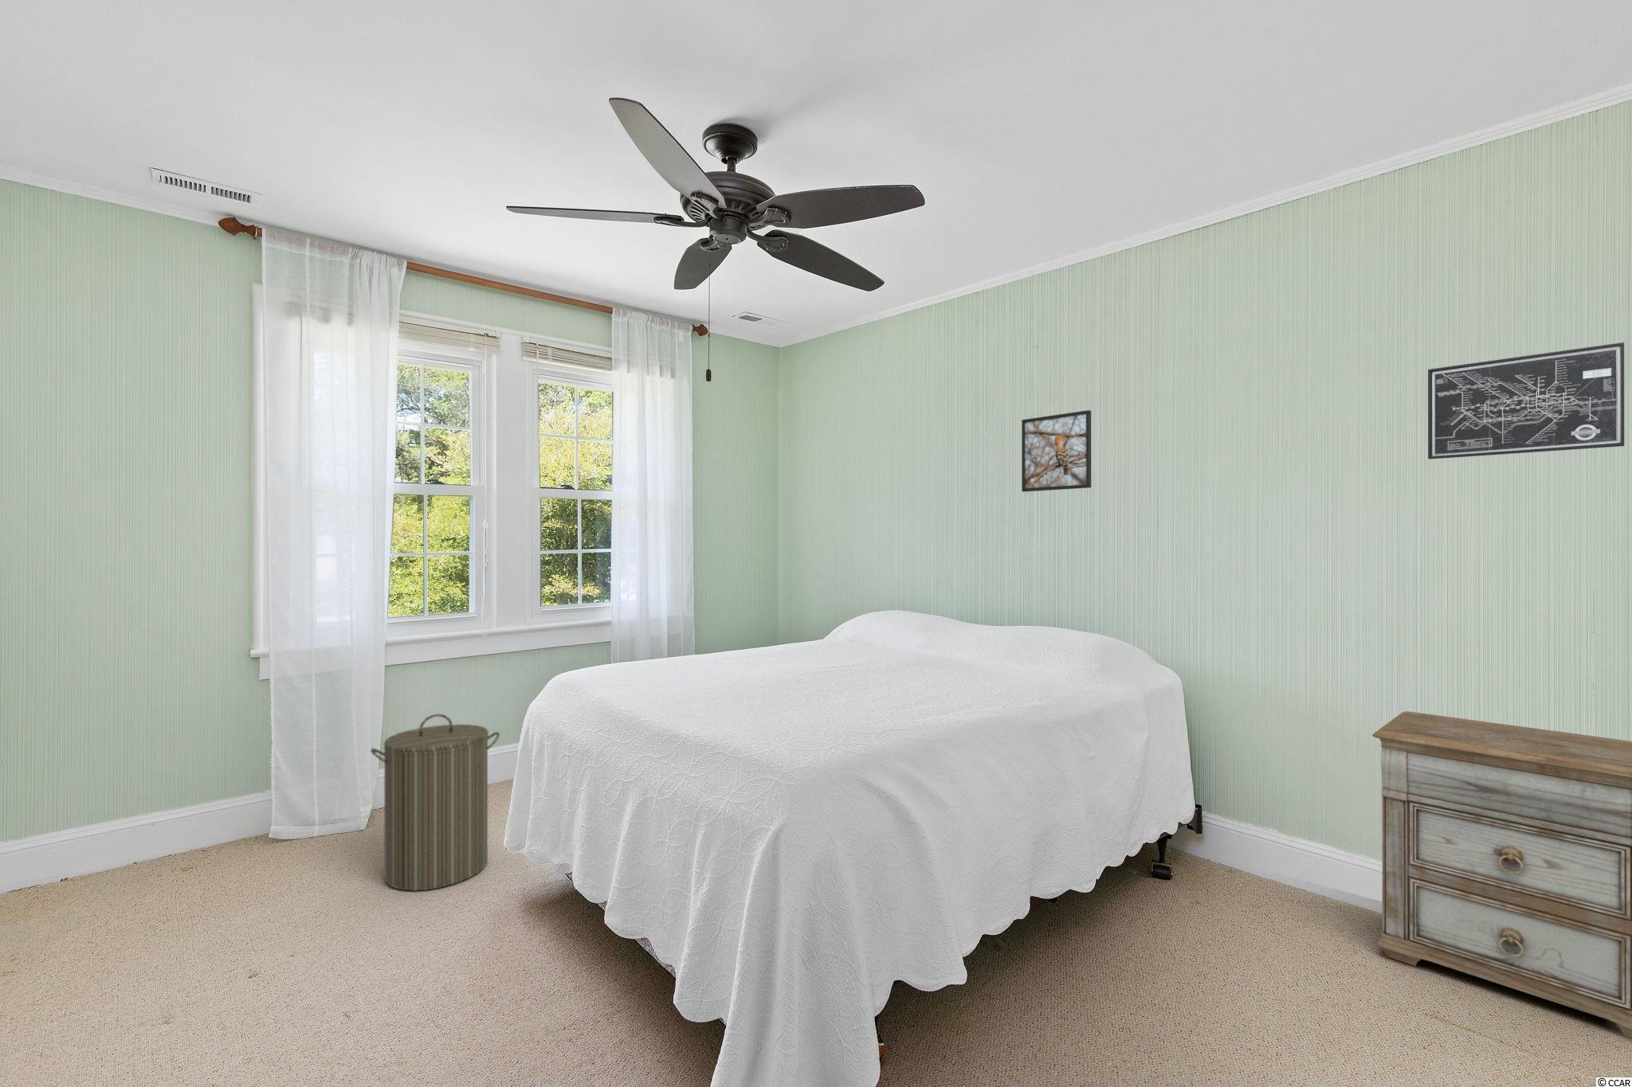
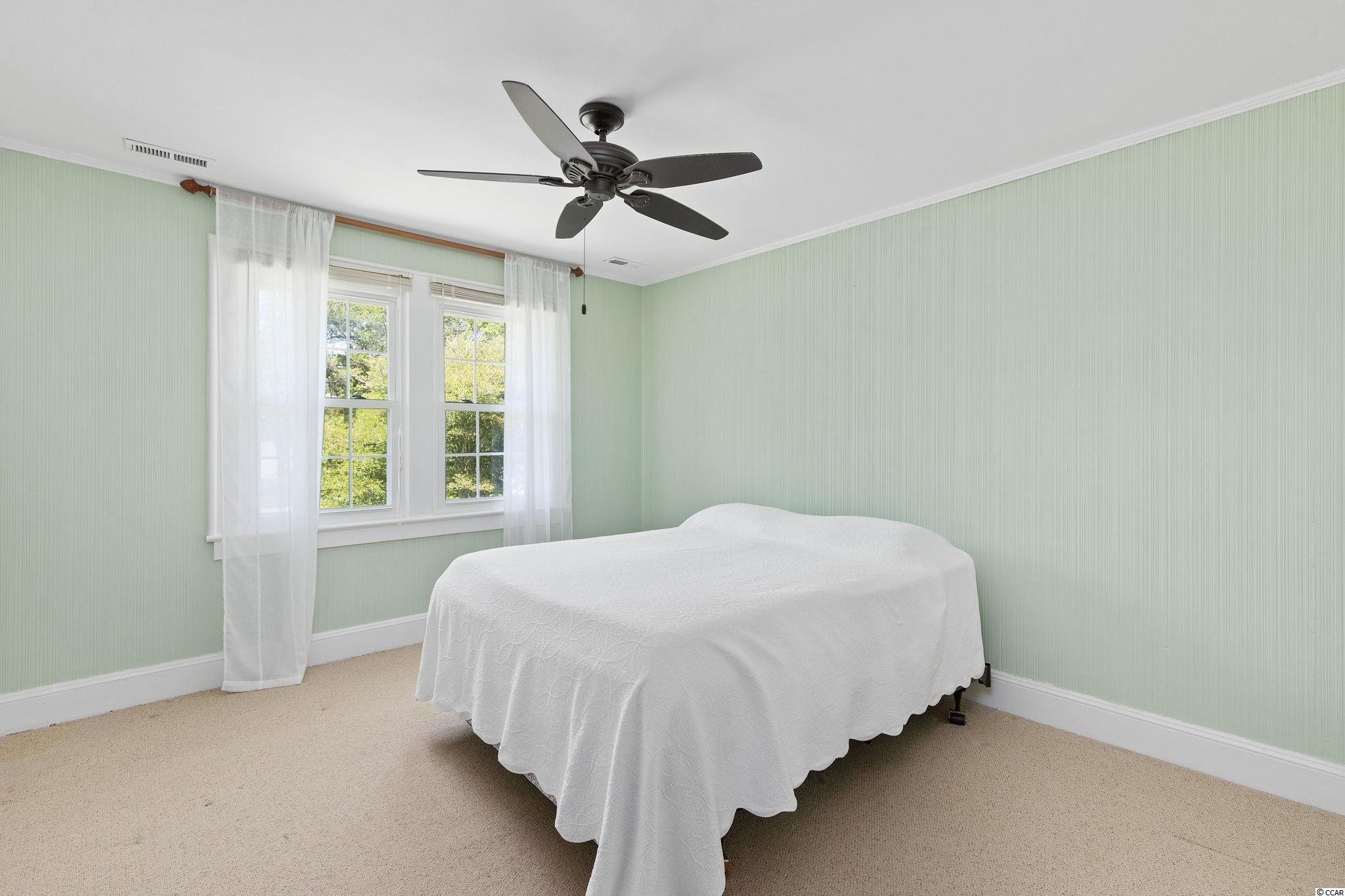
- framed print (1056, 453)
- laundry hamper (438, 791)
- nightstand (1517, 854)
- wall art (1519, 404)
